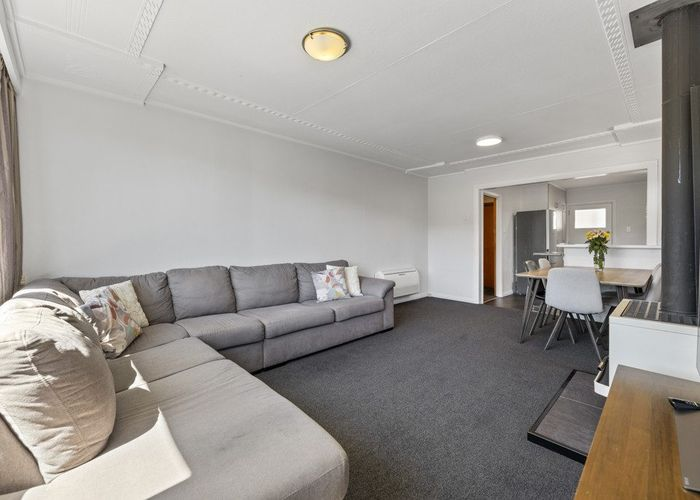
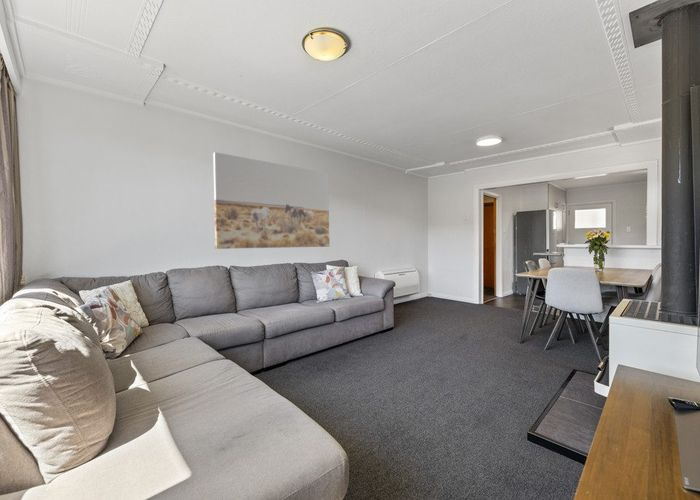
+ wall art (279, 206)
